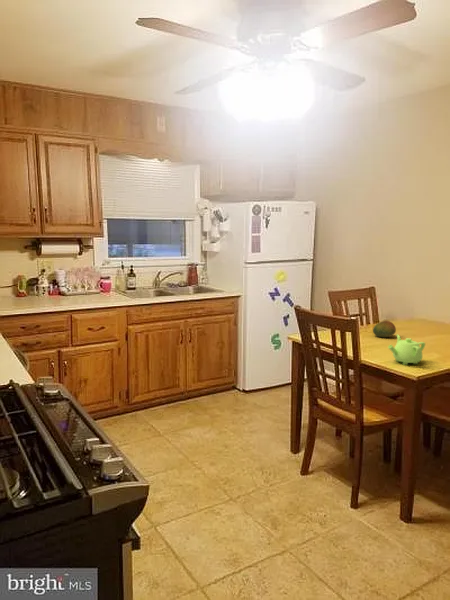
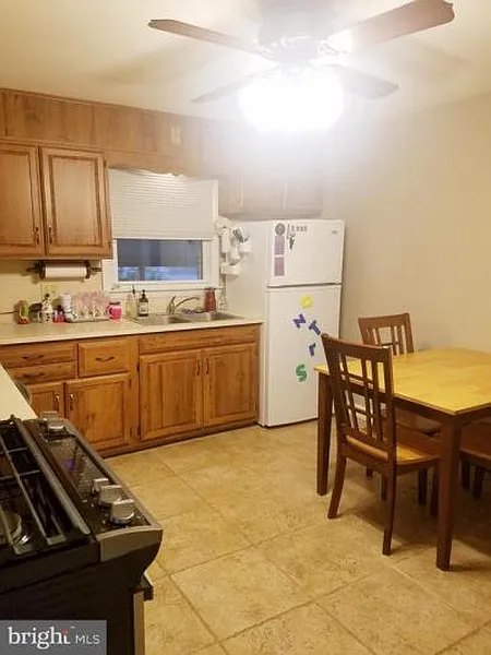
- fruit (384, 329)
- teapot (405, 350)
